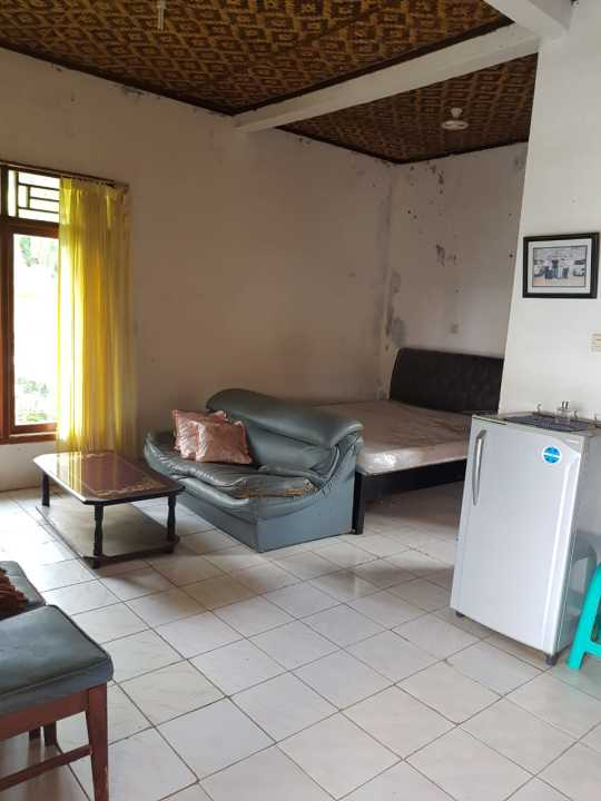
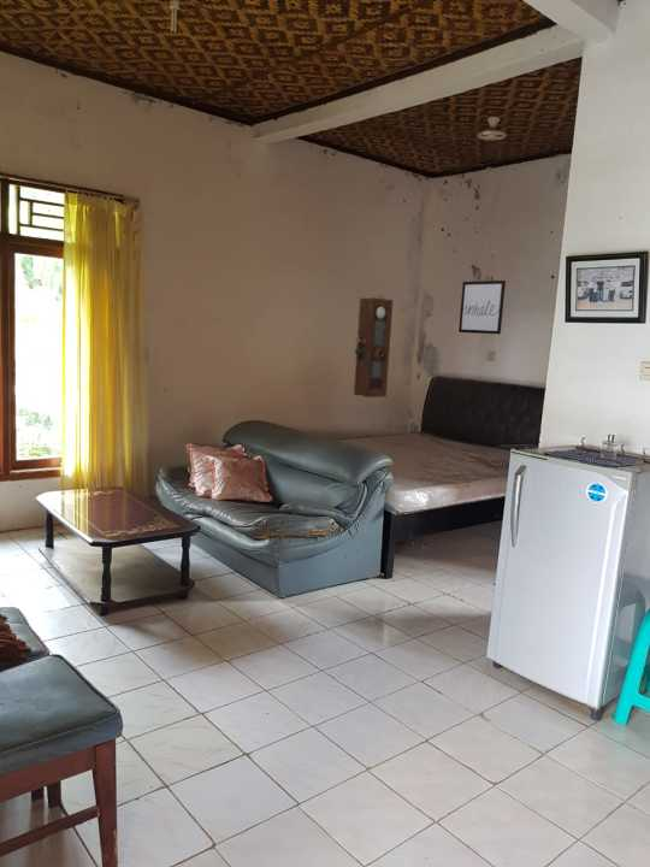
+ pendulum clock (371, 347)
+ wall art (480, 307)
